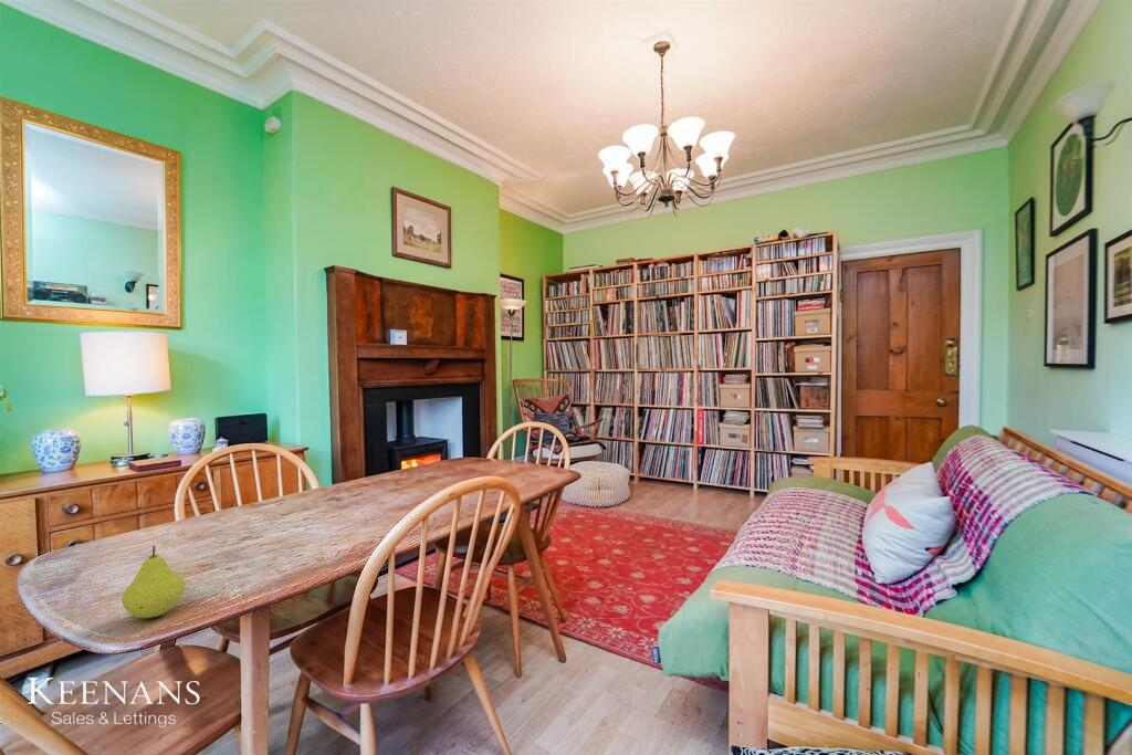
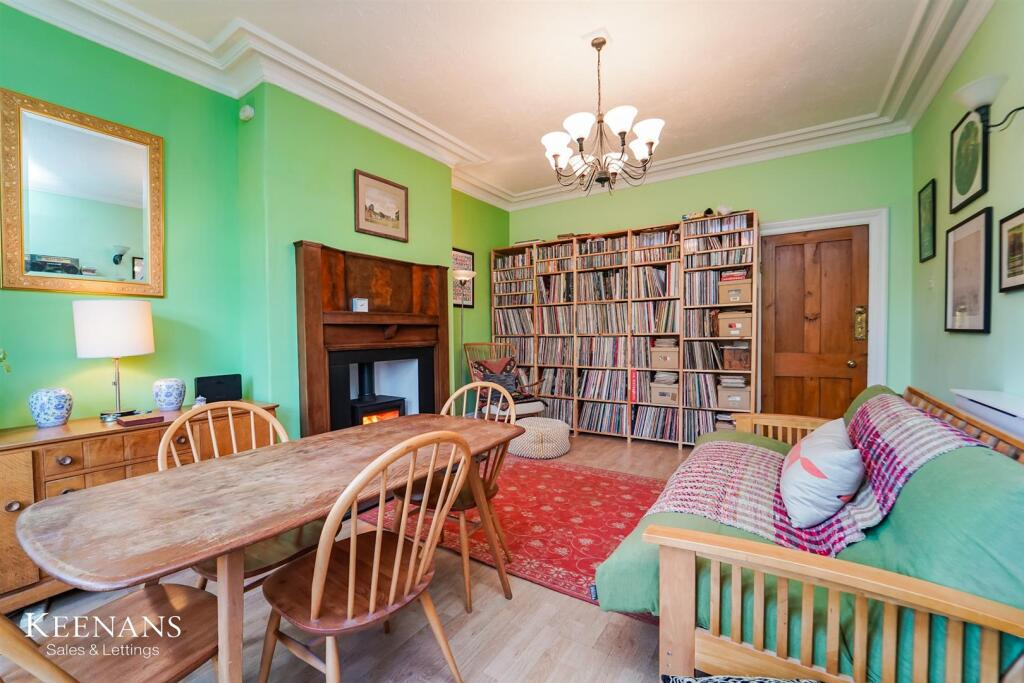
- fruit (154, 580)
